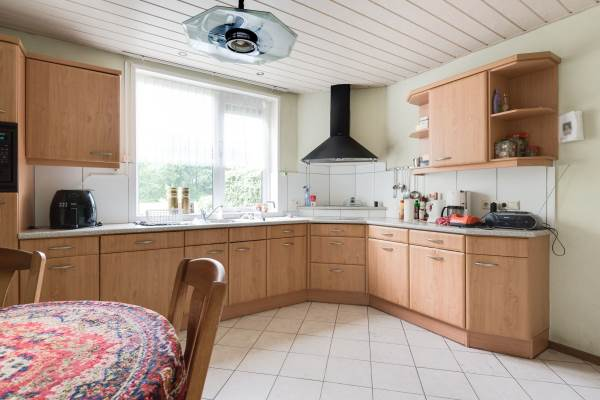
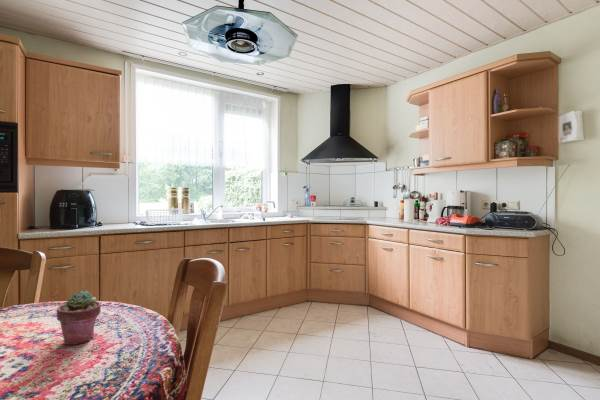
+ potted succulent (79, 315)
